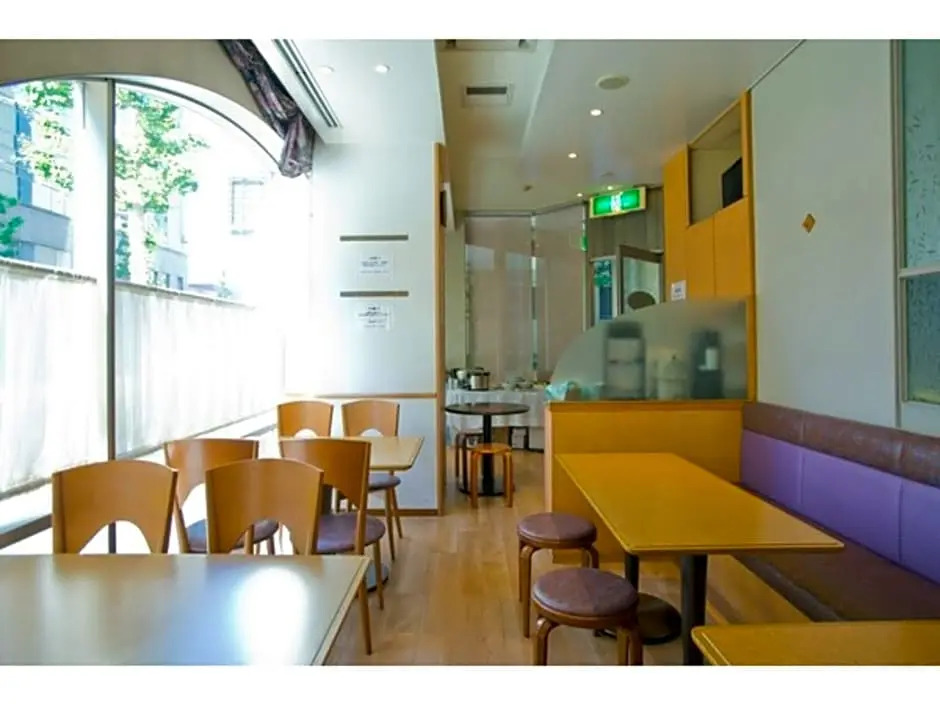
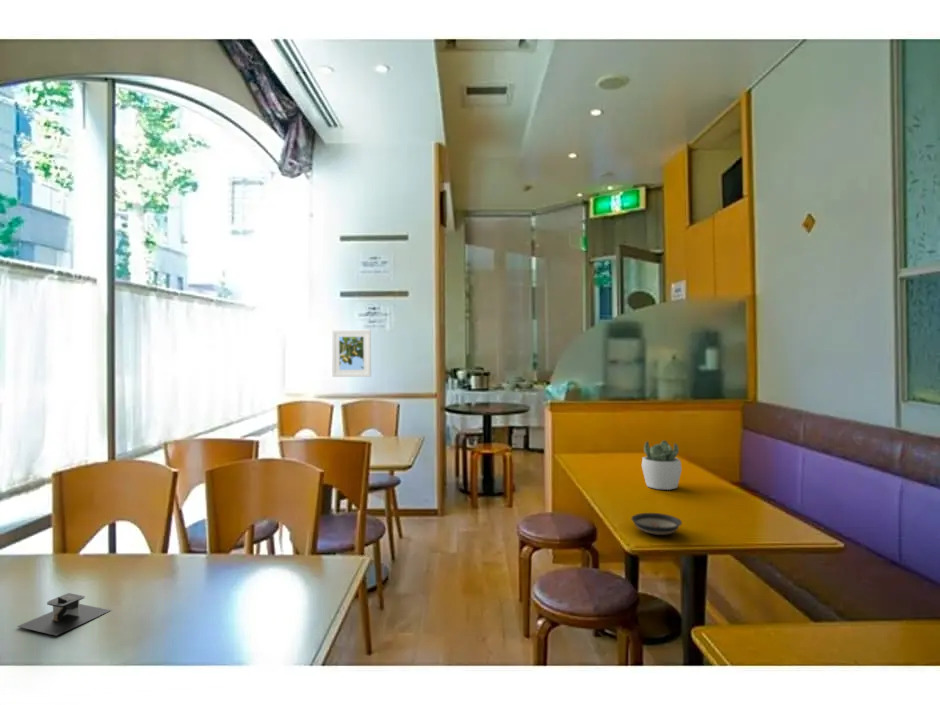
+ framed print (351, 353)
+ succulent plant (661, 464)
+ saucer (656, 525)
+ architectural model (65, 605)
